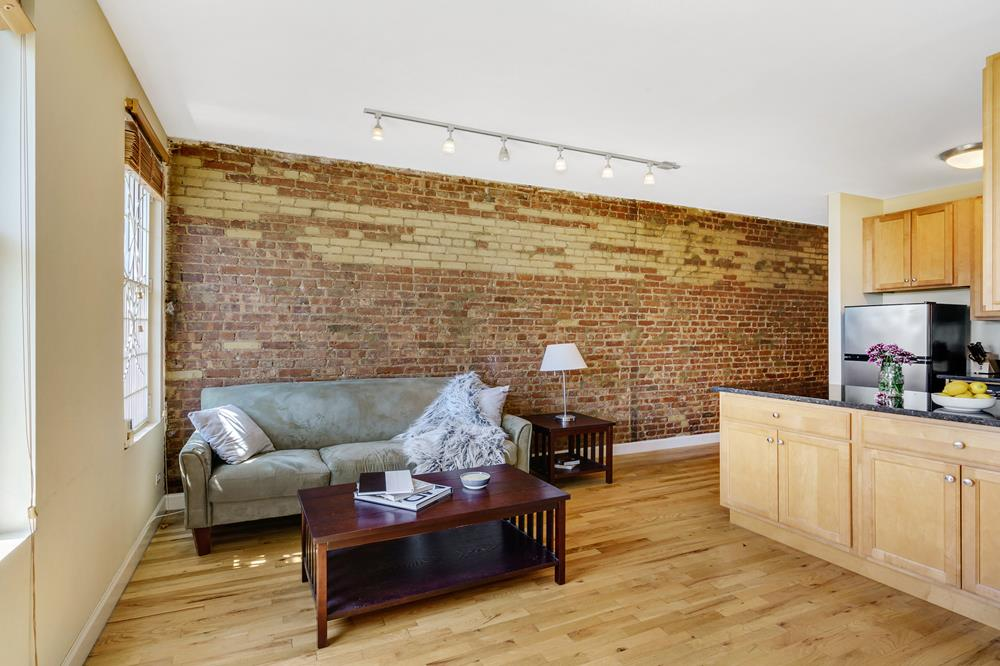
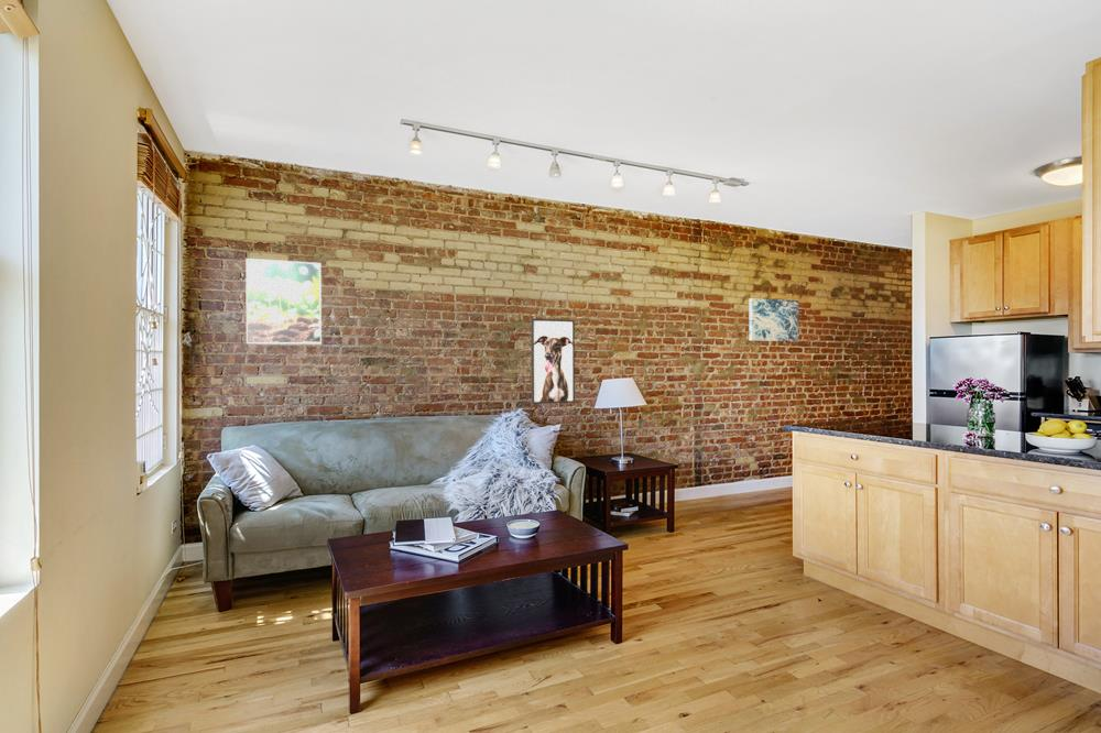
+ wall art (774, 320)
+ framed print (284, 302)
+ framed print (553, 361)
